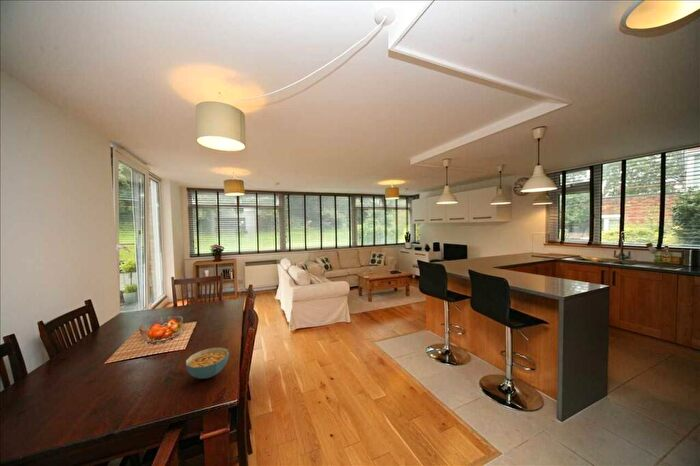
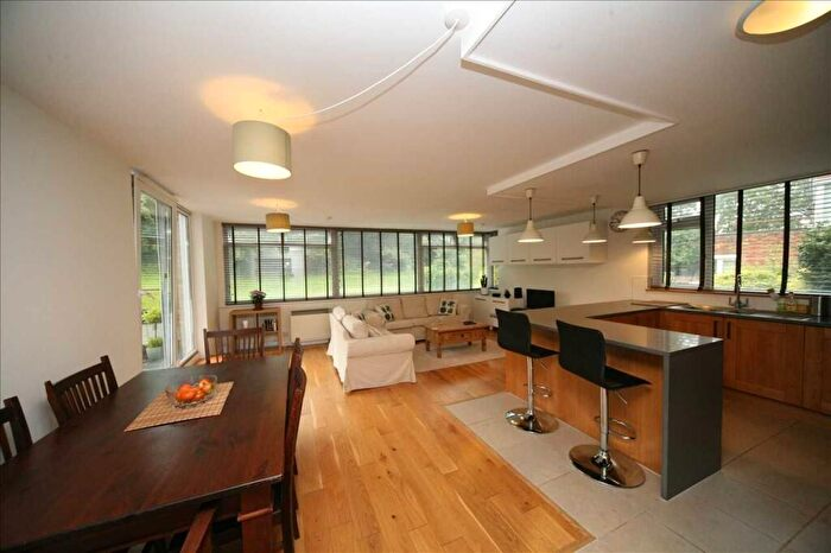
- cereal bowl (208, 365)
